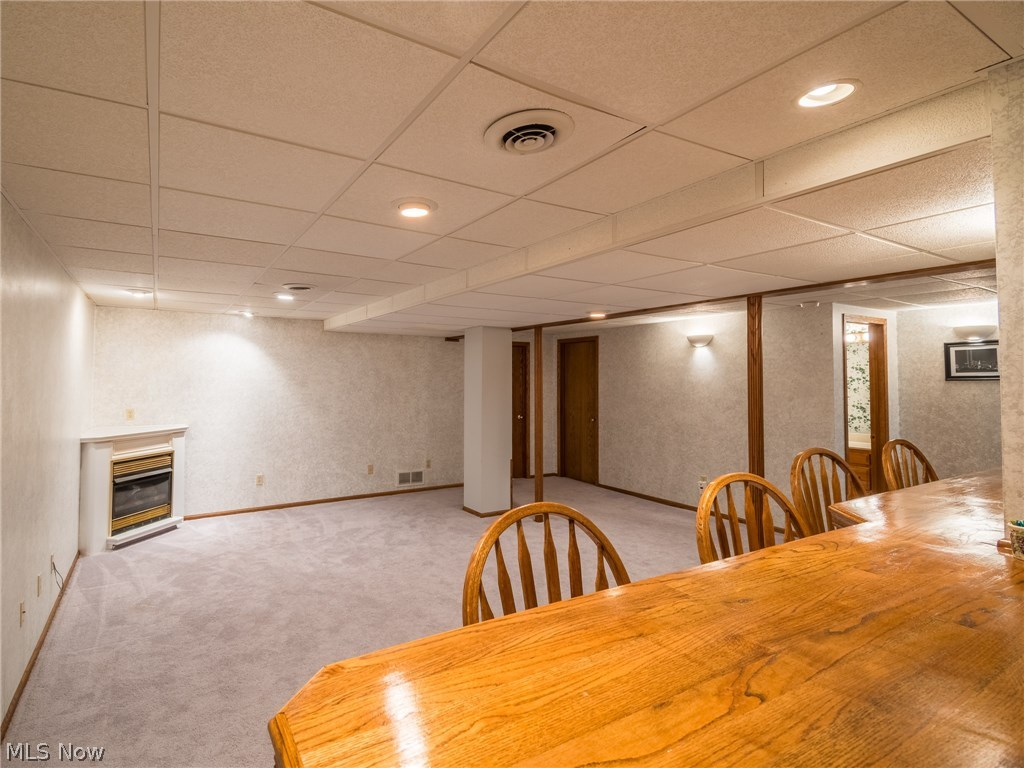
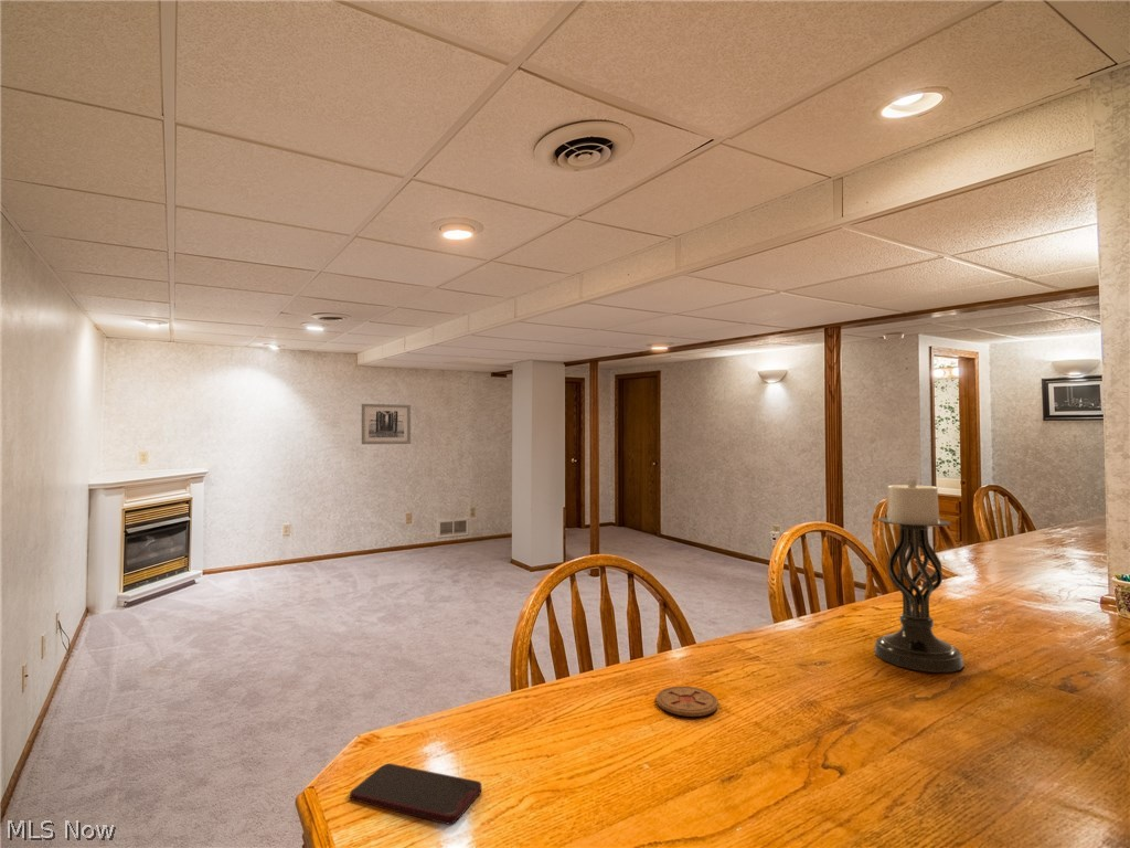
+ coaster (686, 700)
+ smartphone (416, 791)
+ wall art (386, 424)
+ candle holder (918, 566)
